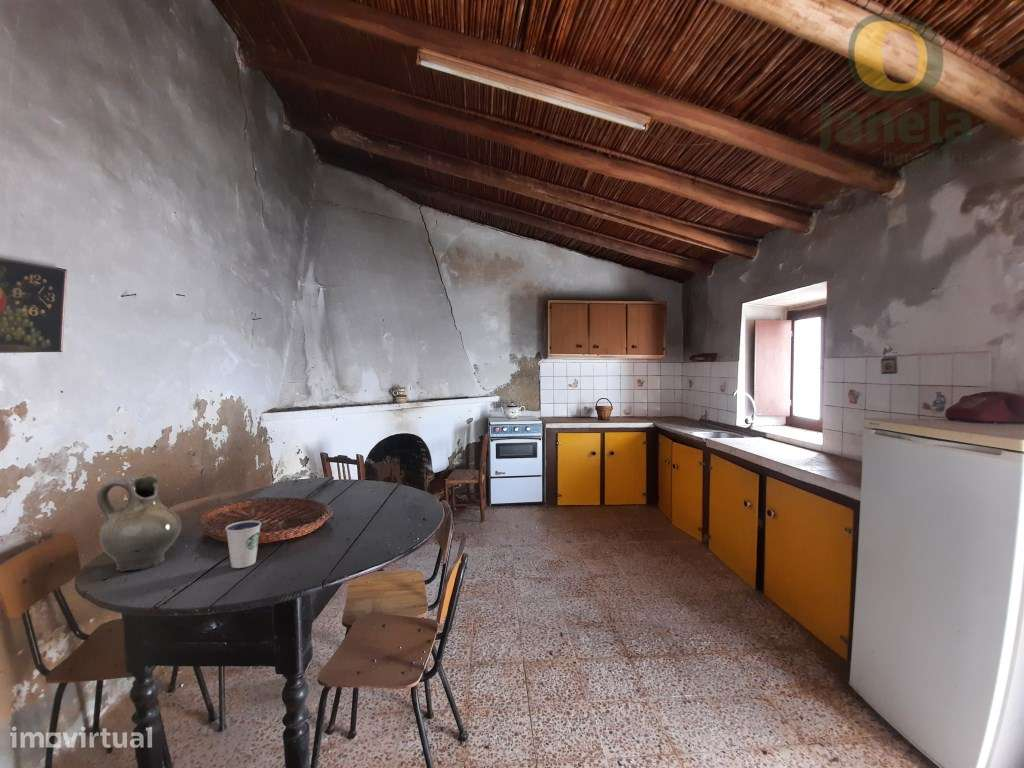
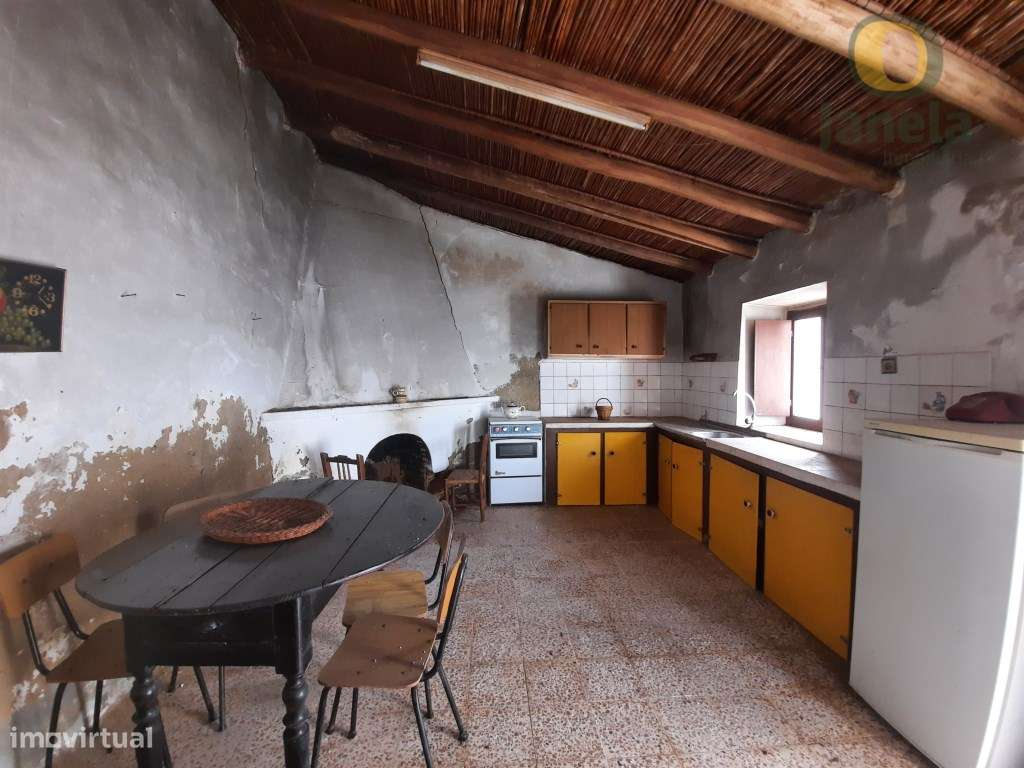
- ceramic jug (140, 520)
- dixie cup (243, 544)
